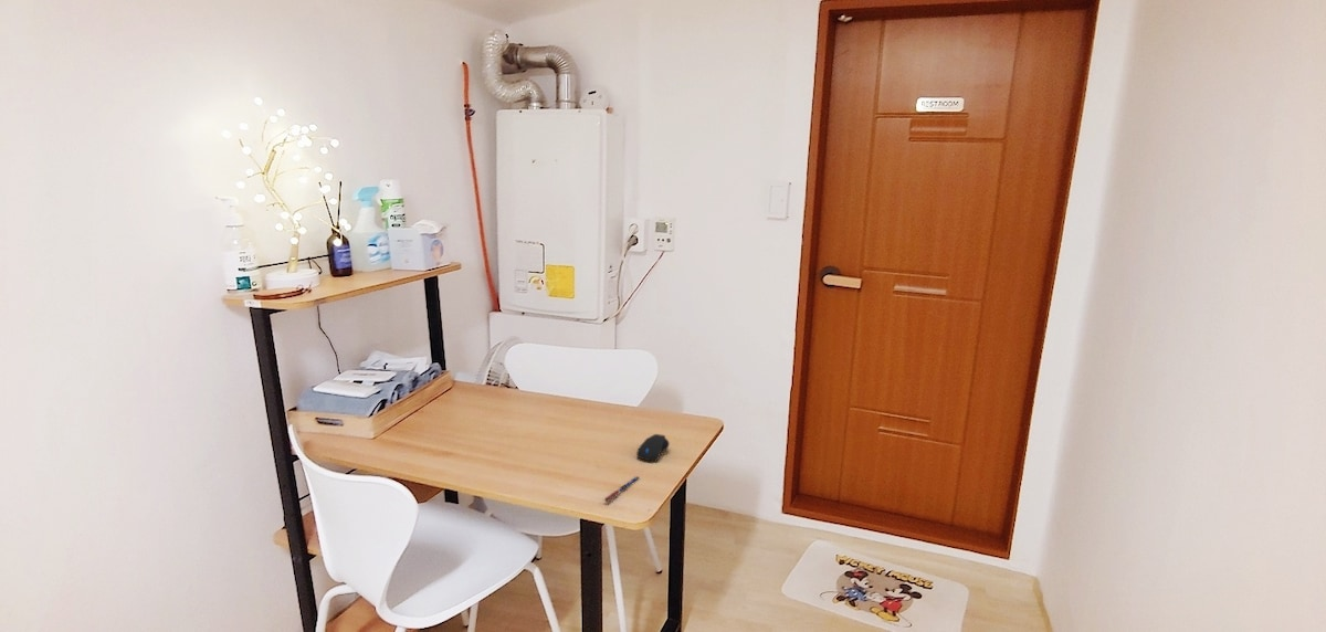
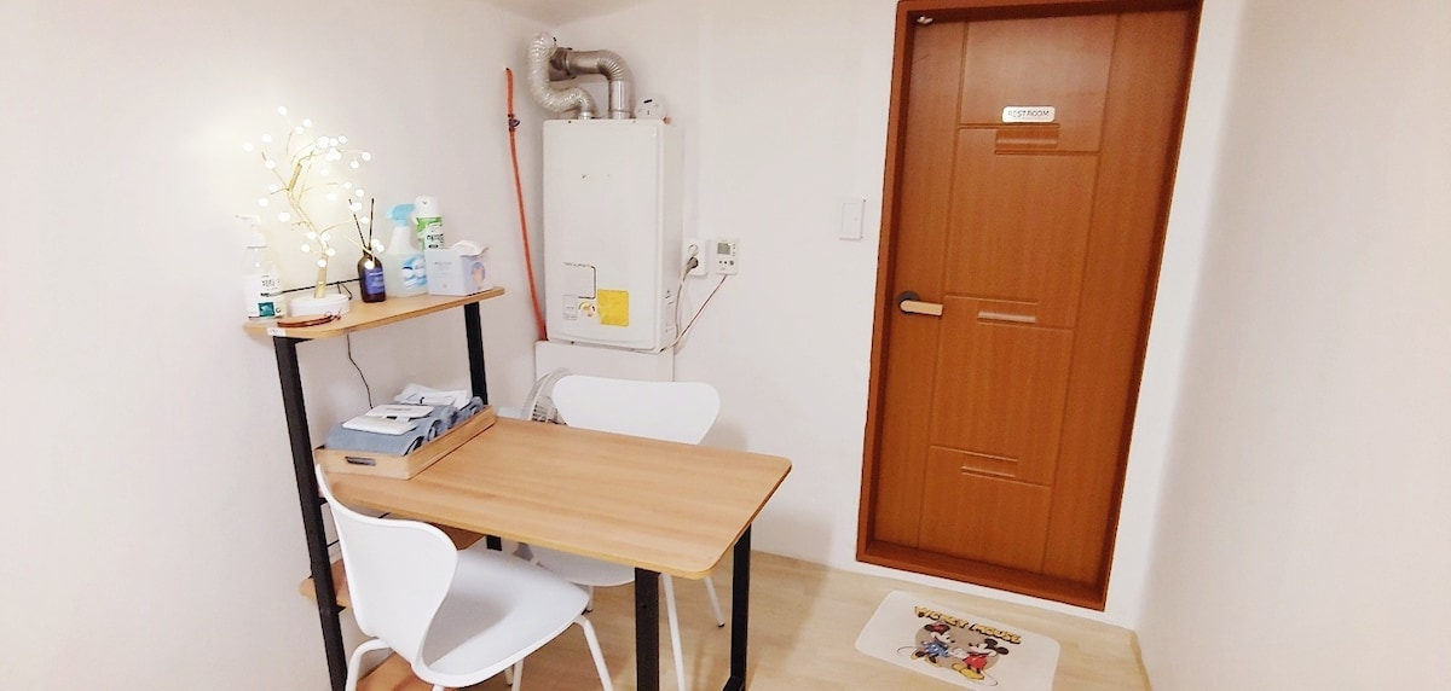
- pen (622, 487)
- computer mouse (653, 446)
